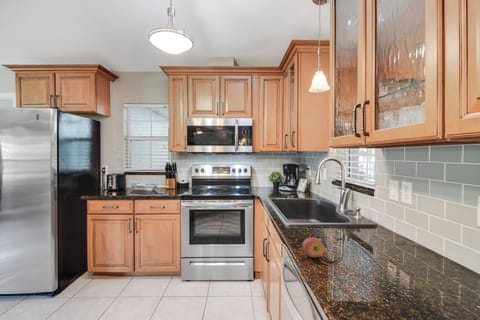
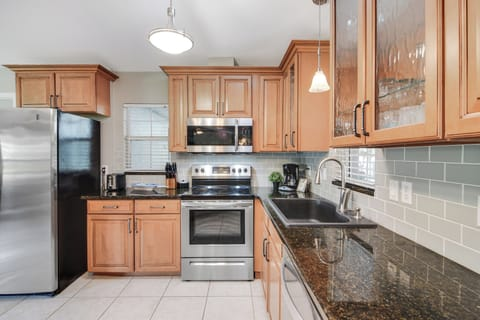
- apple (313, 247)
